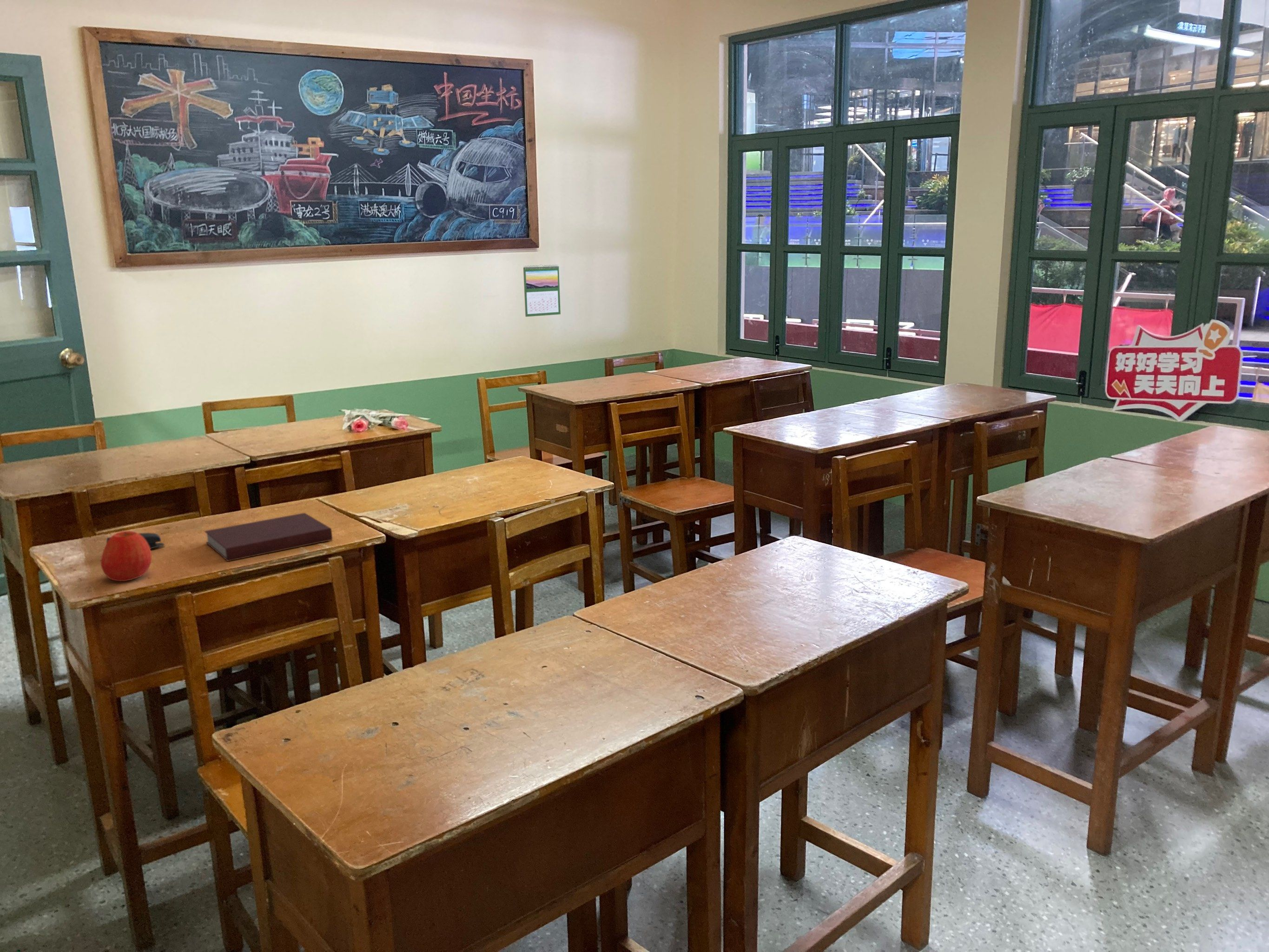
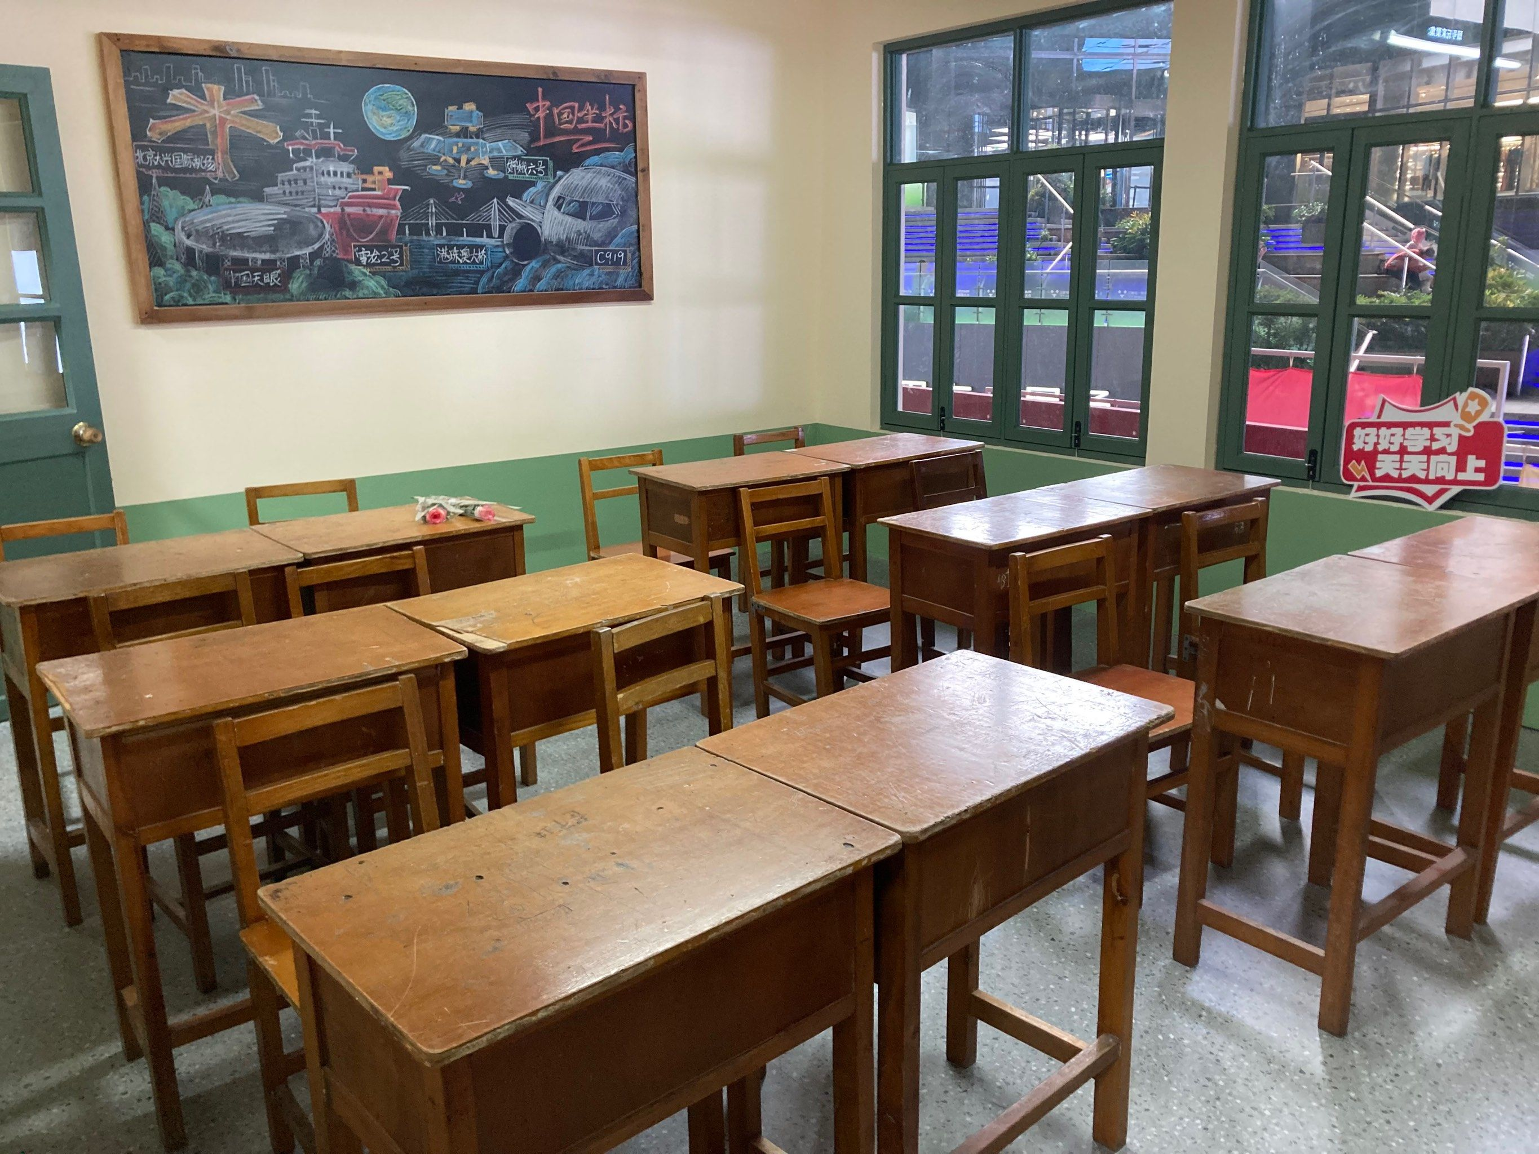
- stapler (141, 535)
- calendar (542, 290)
- notebook (268, 536)
- apple (126, 554)
